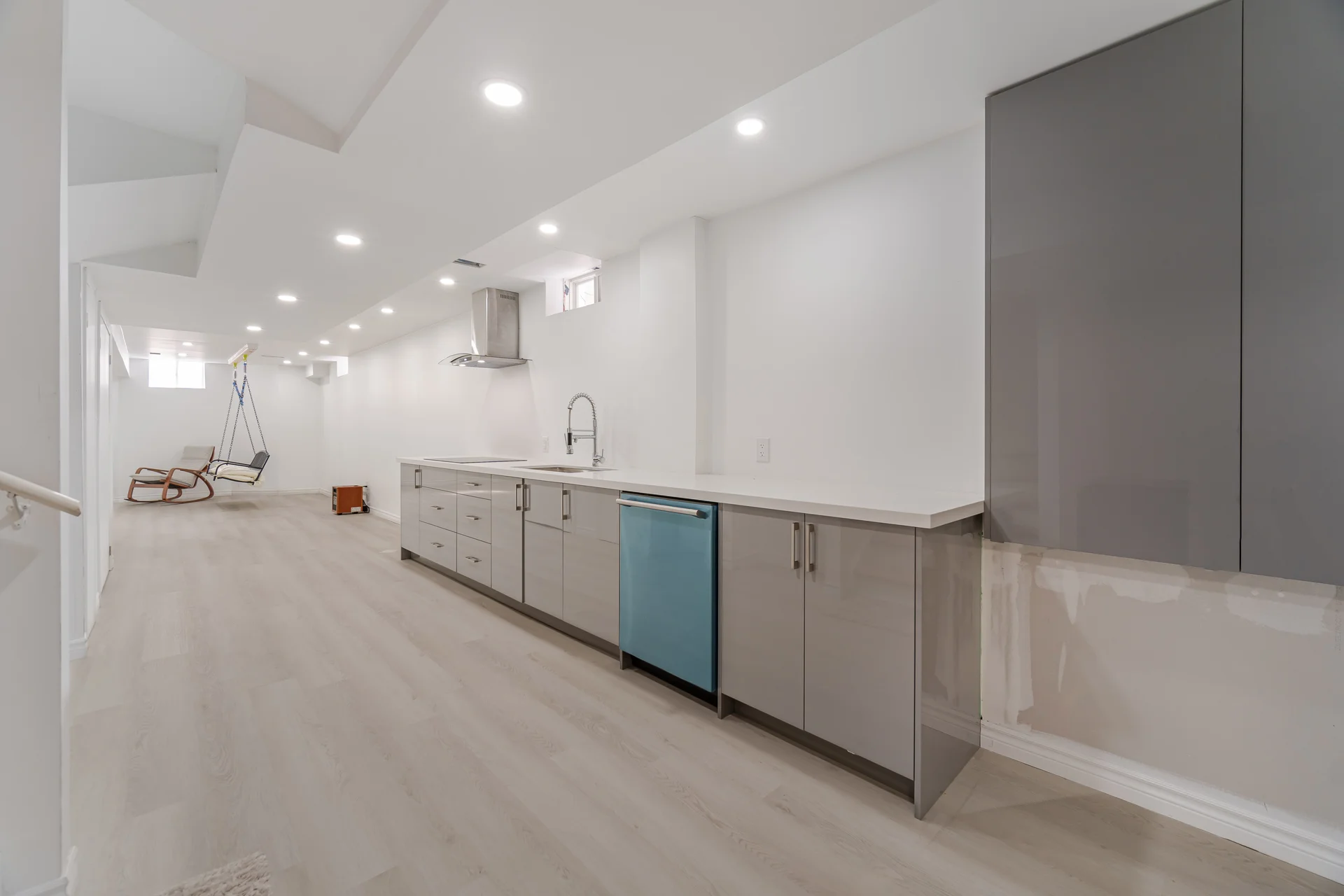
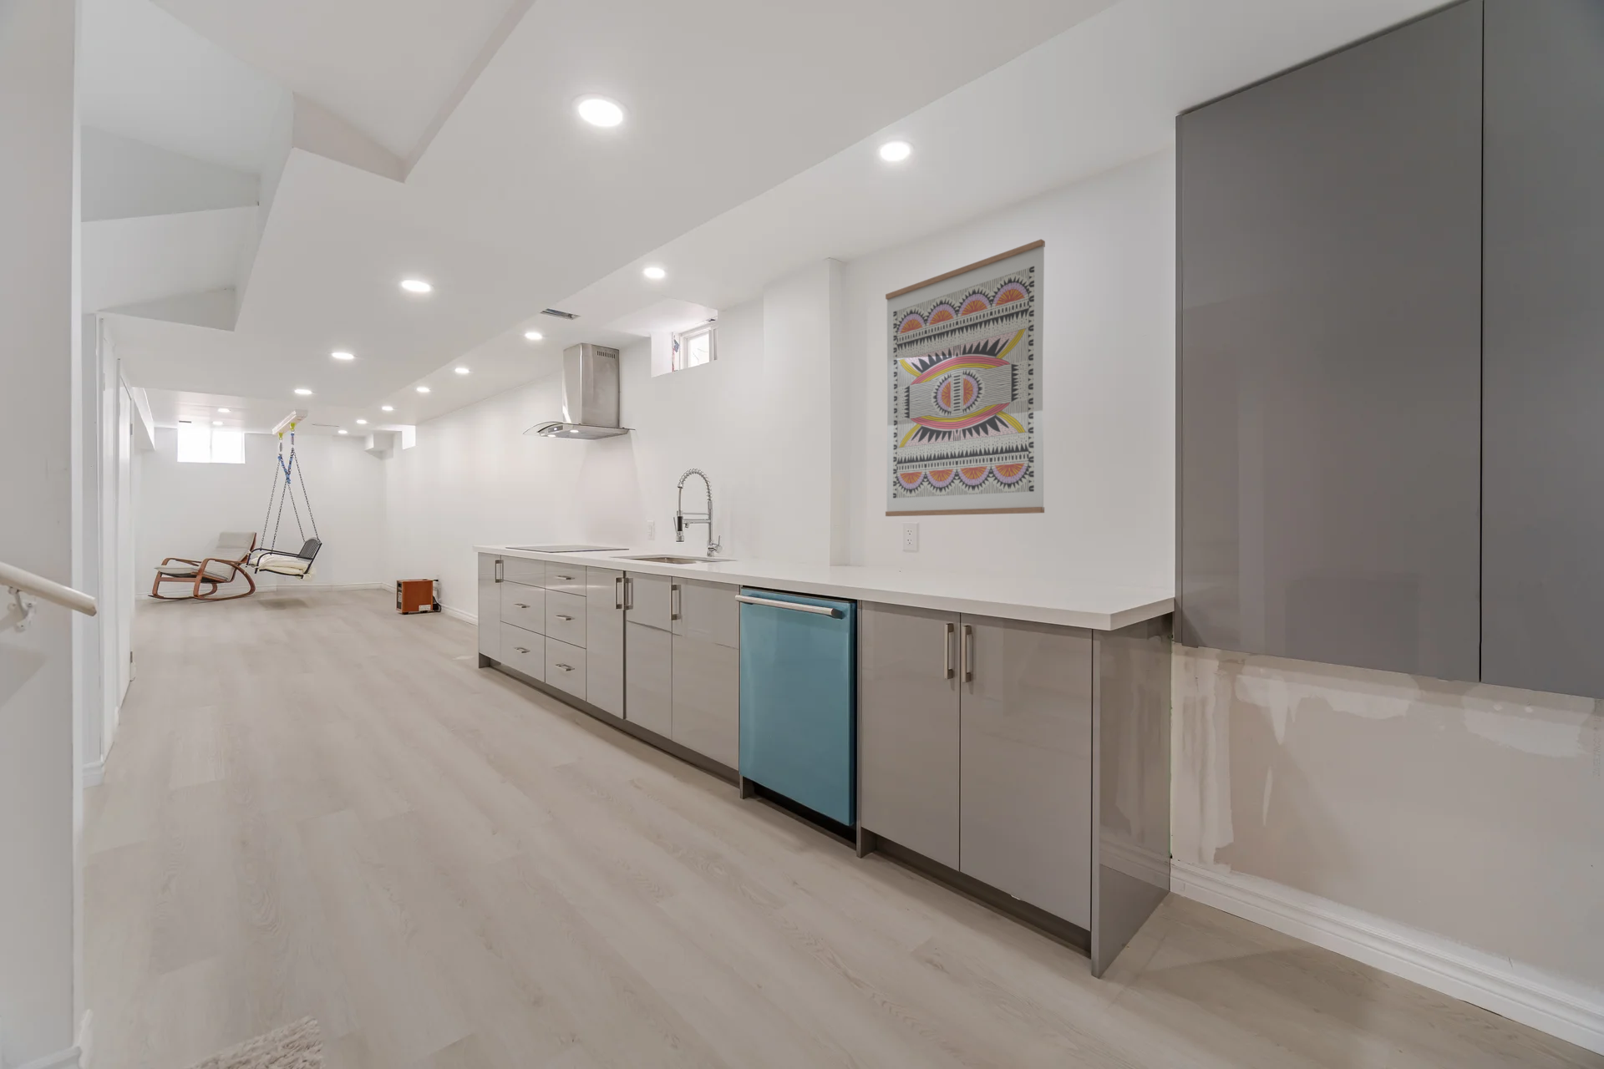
+ wall art (957, 393)
